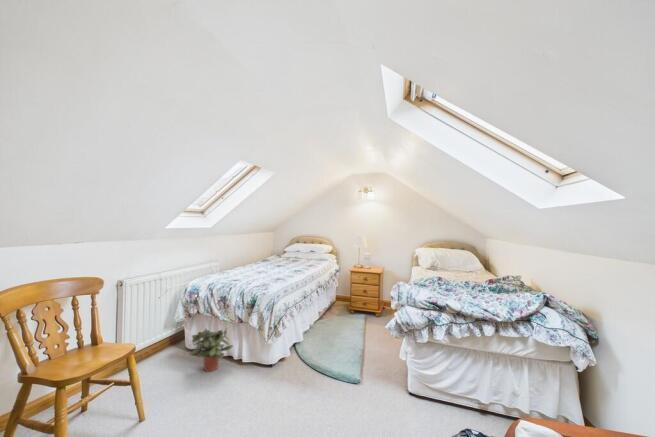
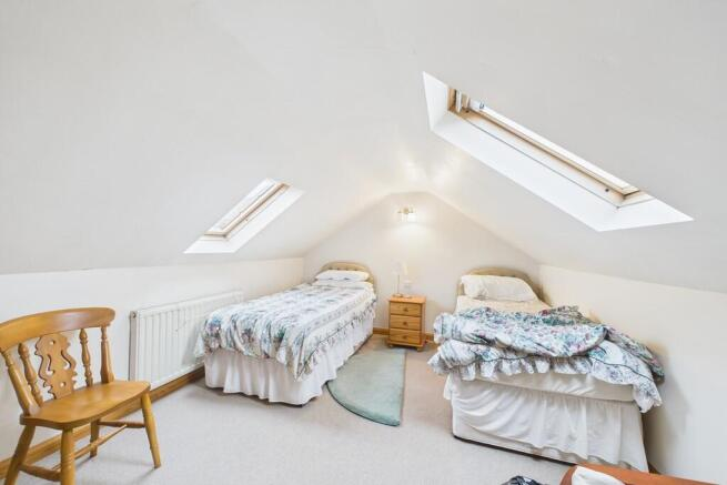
- potted plant (212, 348)
